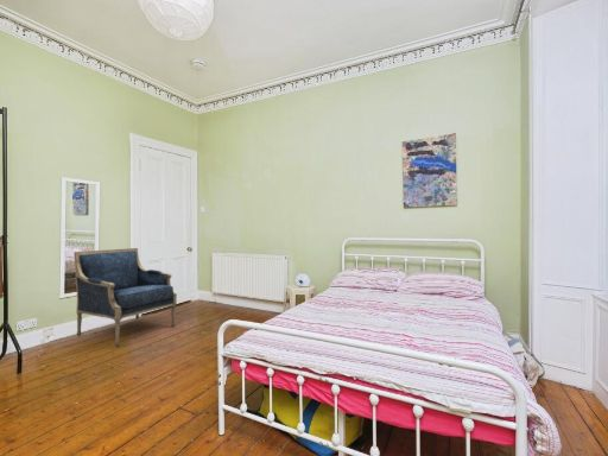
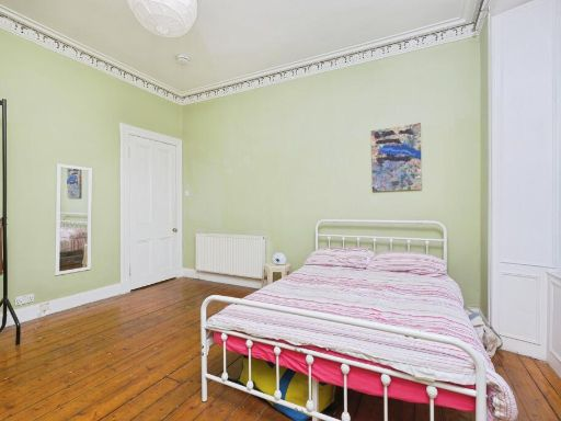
- armchair (127, 290)
